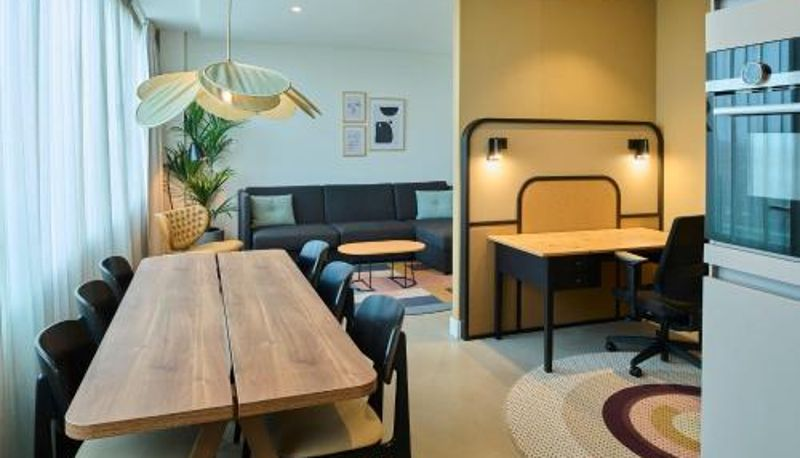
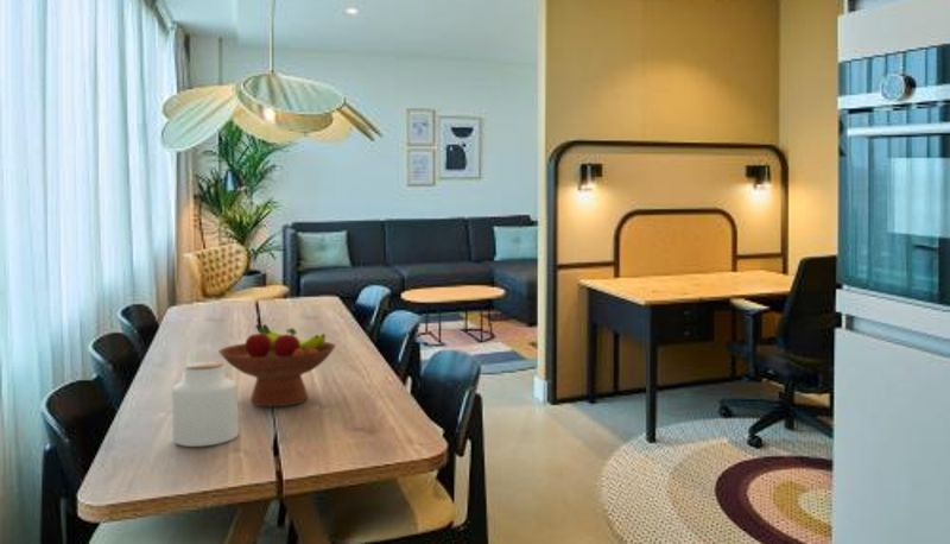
+ jar (207, 401)
+ fruit bowl (278, 363)
